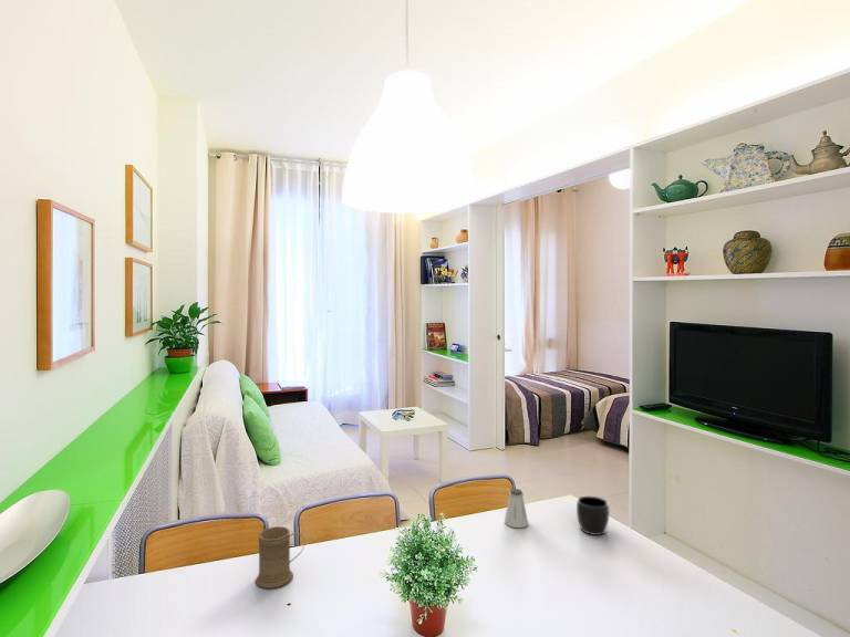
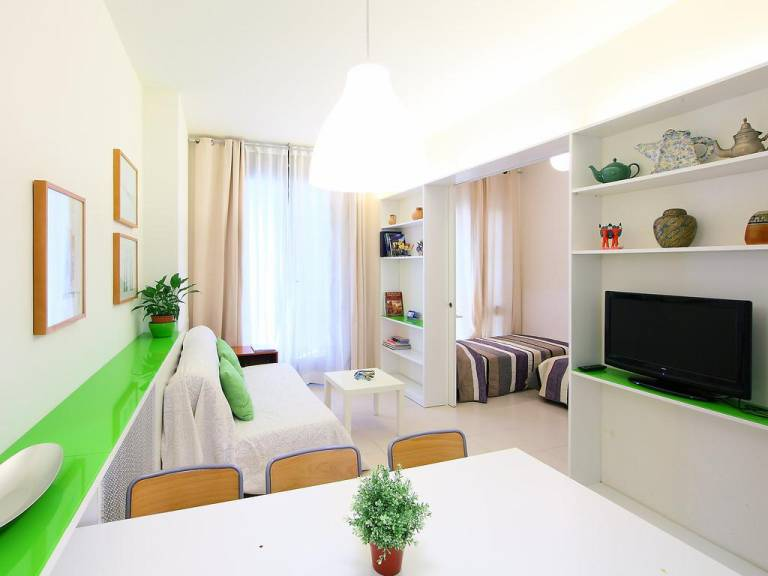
- mug (280, 554)
- saltshaker (516, 507)
- mug (593, 513)
